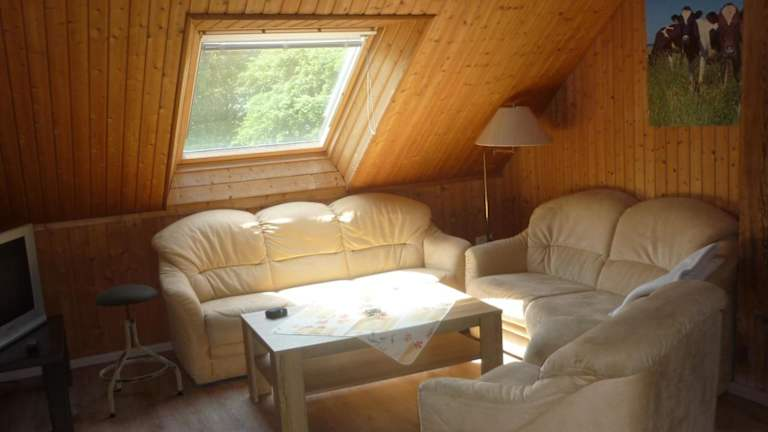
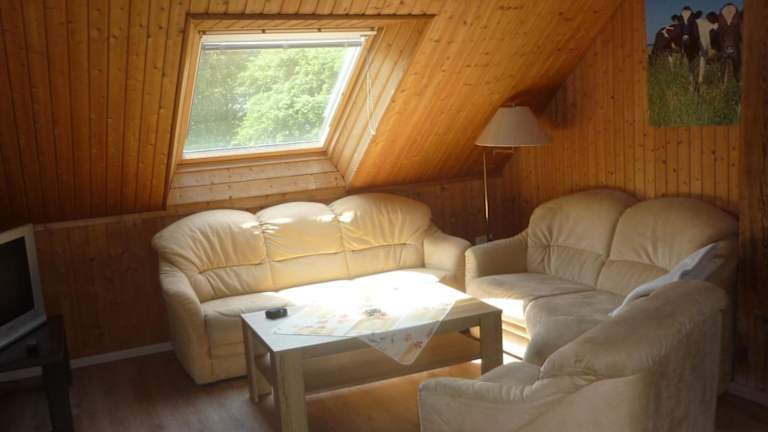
- stool (128, 344)
